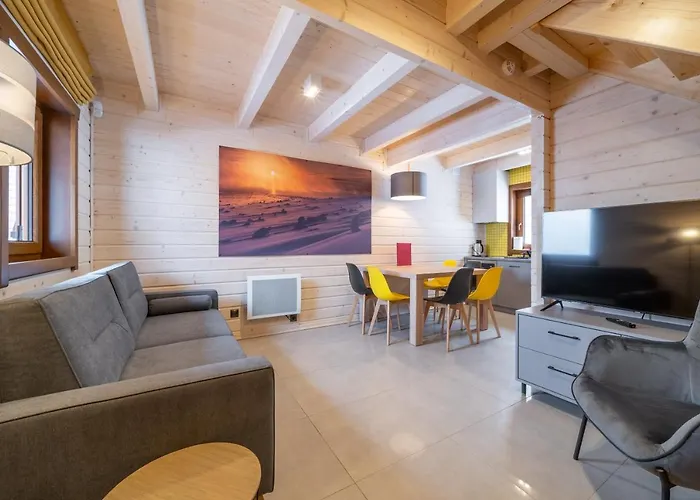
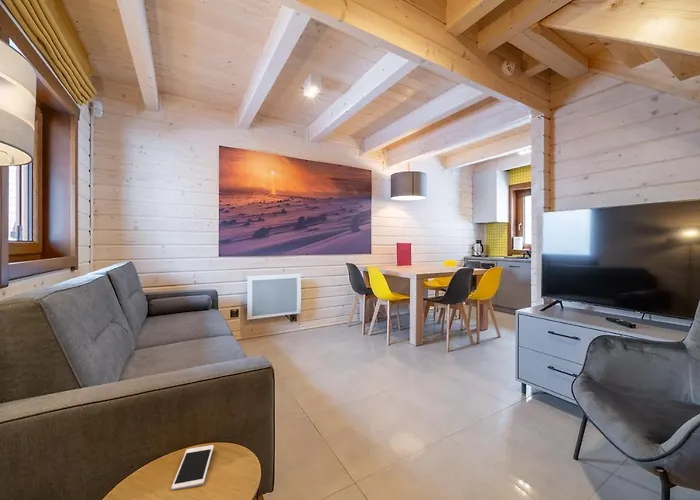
+ cell phone (194, 465)
